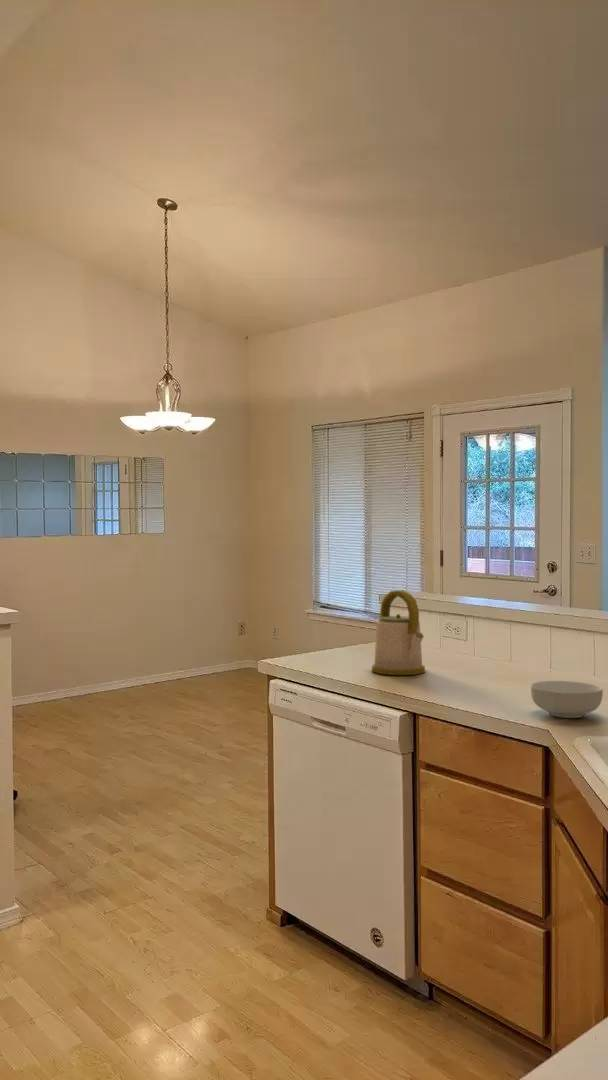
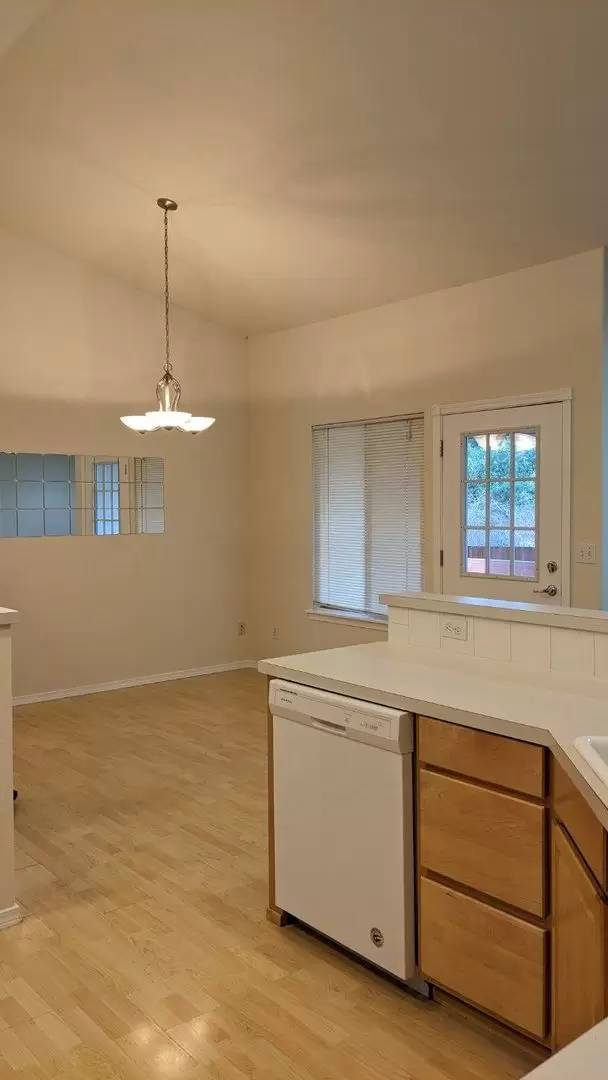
- cereal bowl (566, 700)
- kettle (401, 630)
